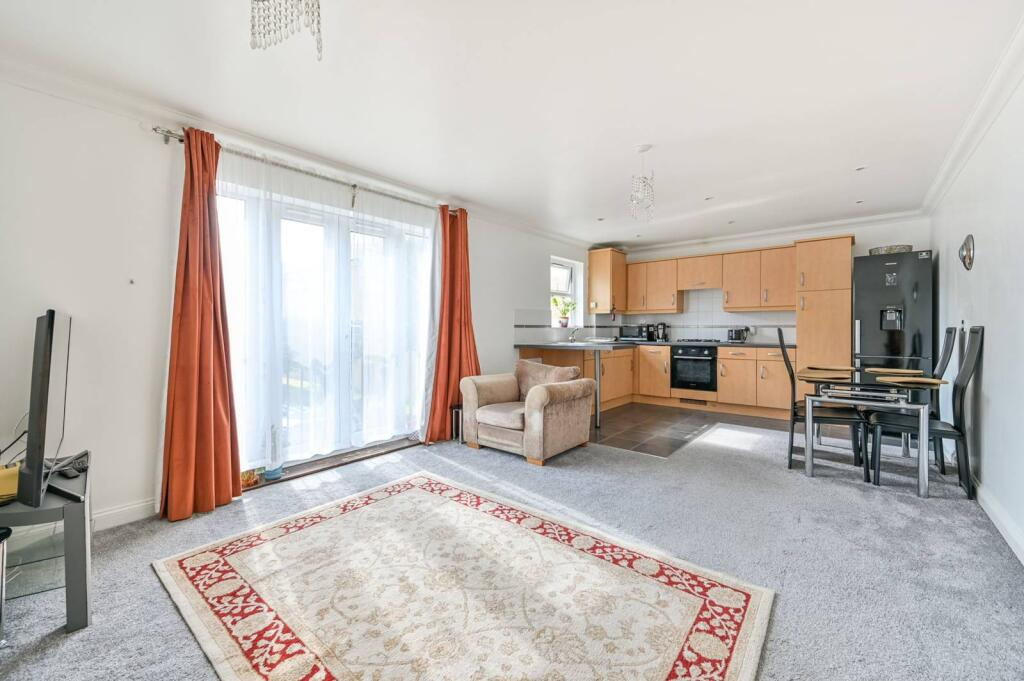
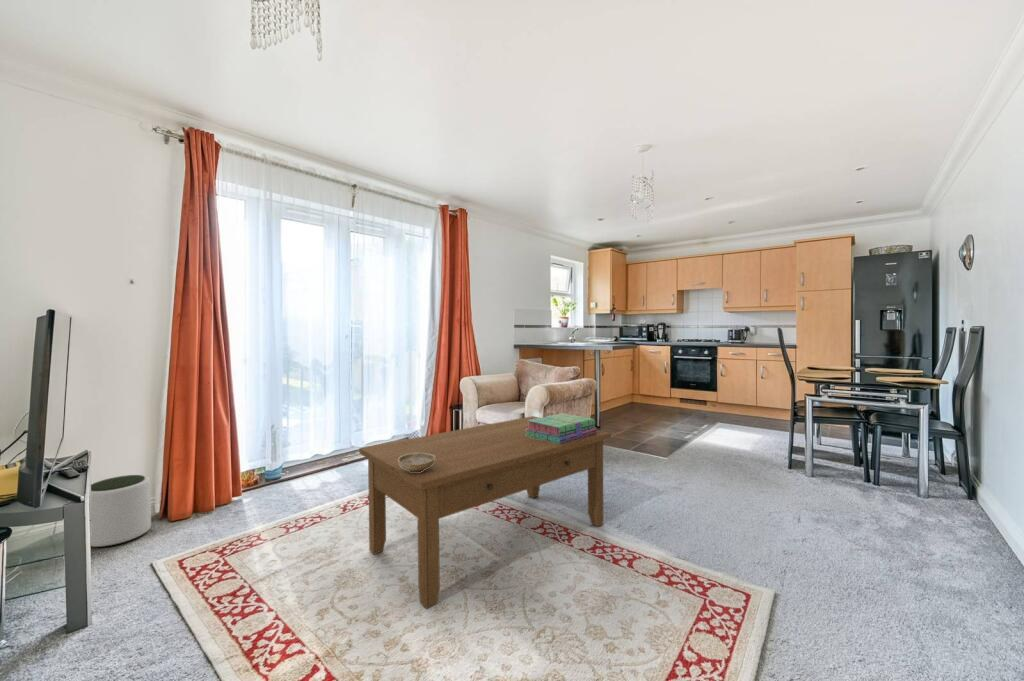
+ plant pot (118, 509)
+ ceramic bowl (416, 463)
+ stack of books (561, 427)
+ coffee table (493, 488)
